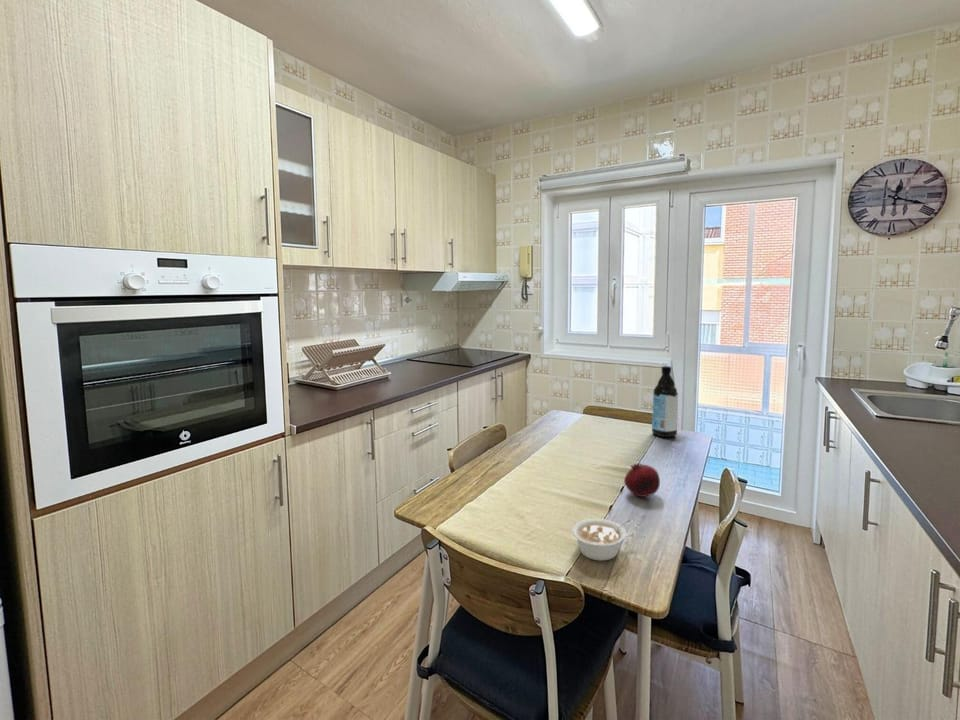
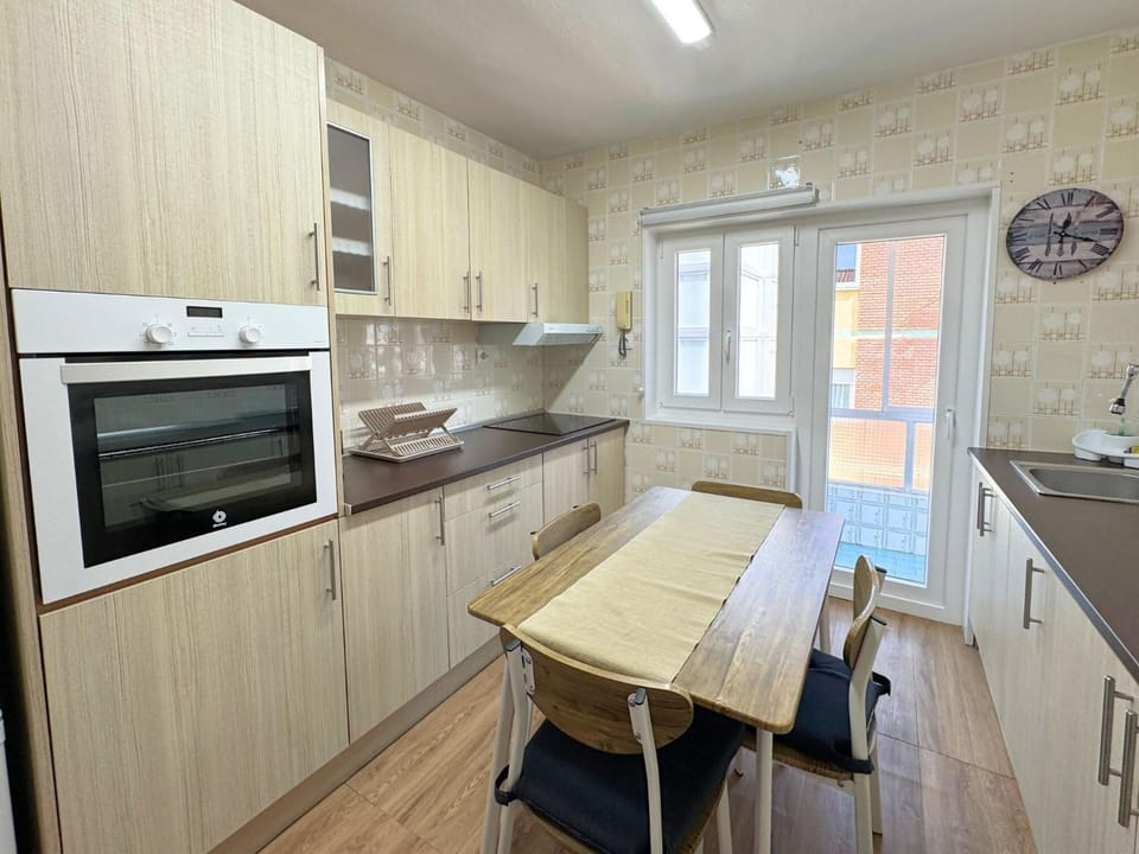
- legume (599, 538)
- water bottle (665, 400)
- fruit (641, 479)
